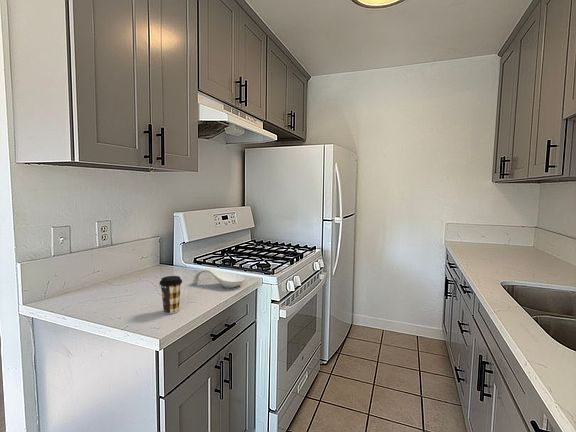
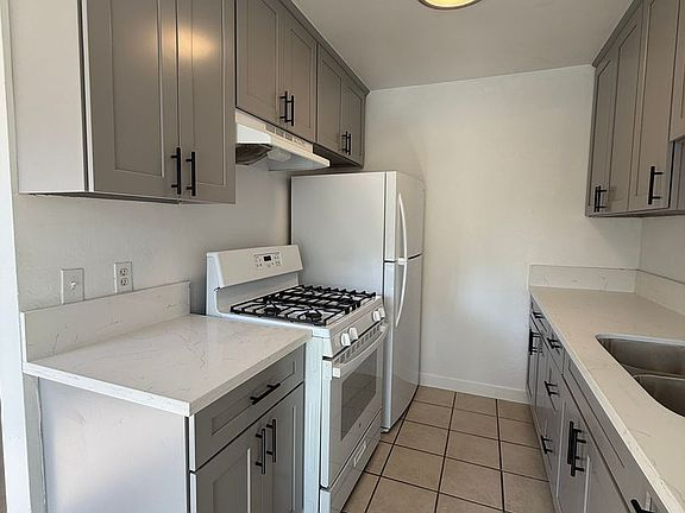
- spoon rest (218, 277)
- coffee cup (171, 294)
